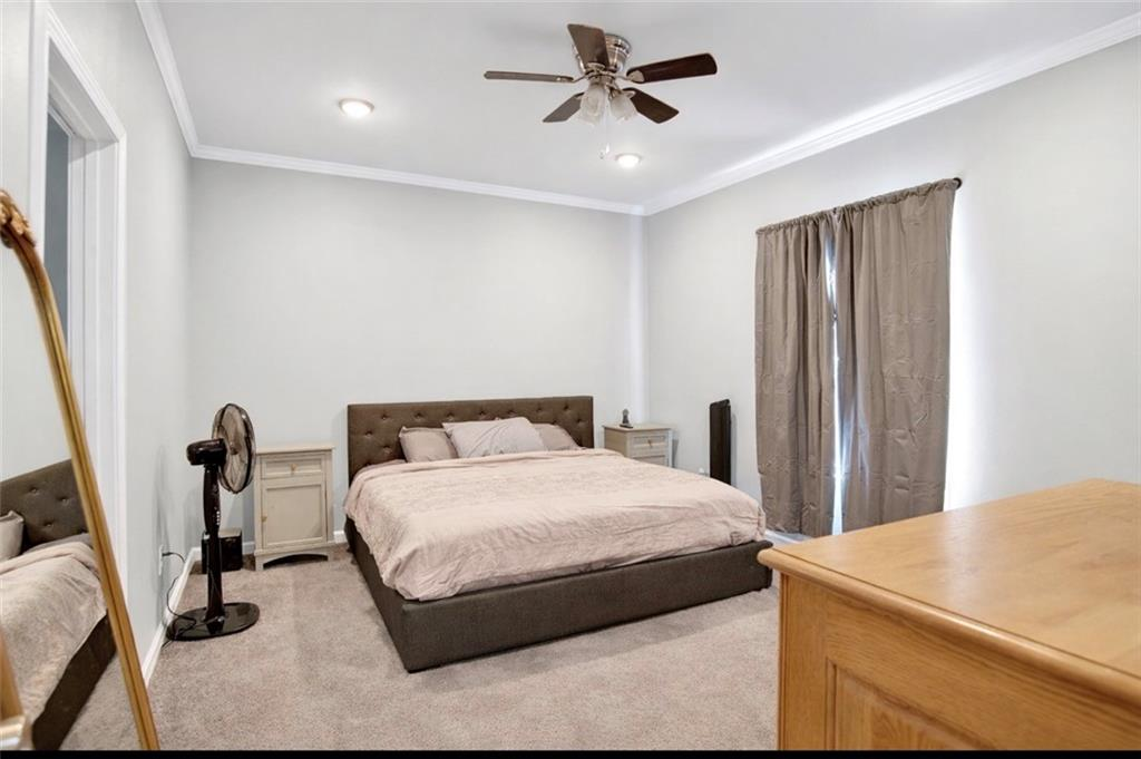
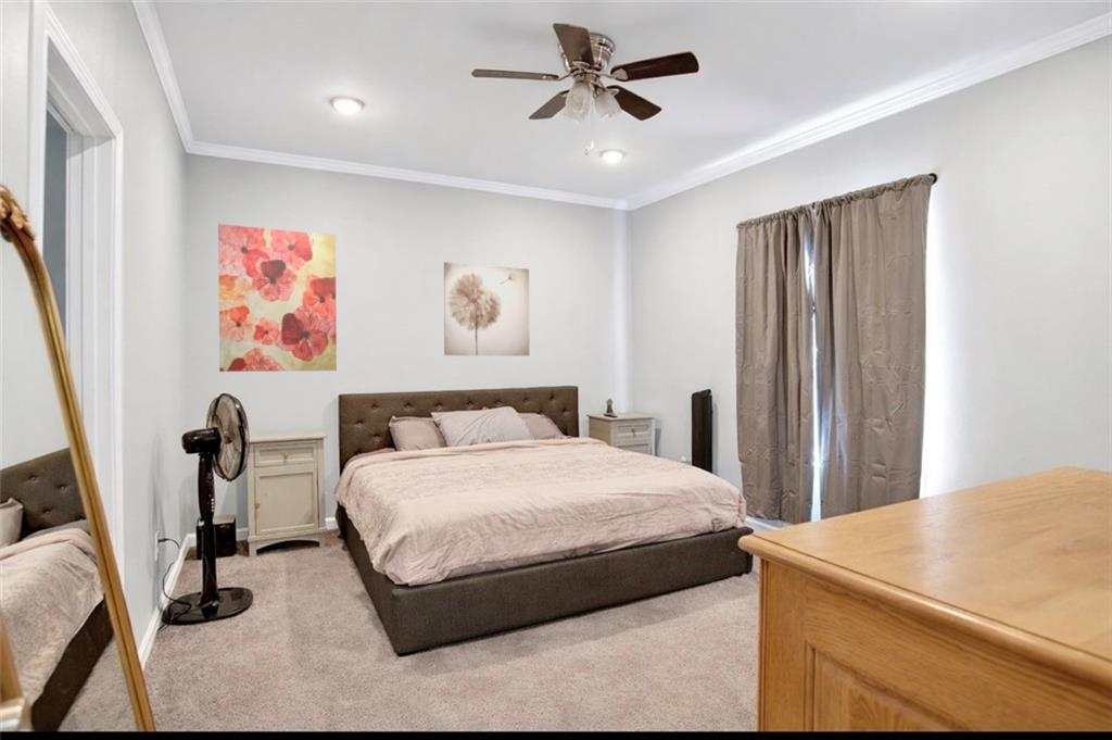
+ wall art (279, 300)
+ wall art (488, 311)
